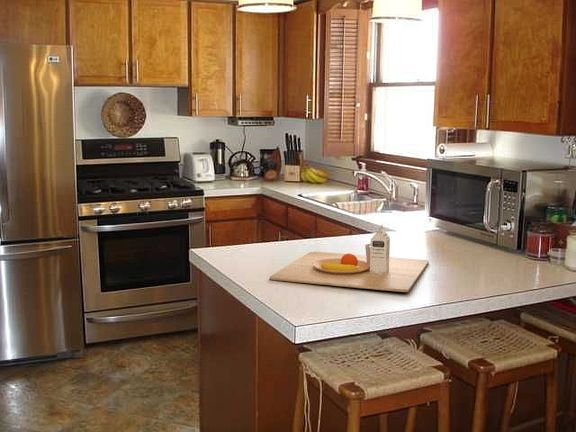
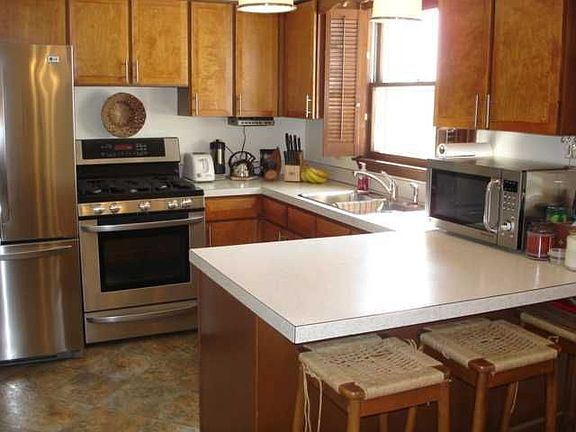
- cutting board (352, 254)
